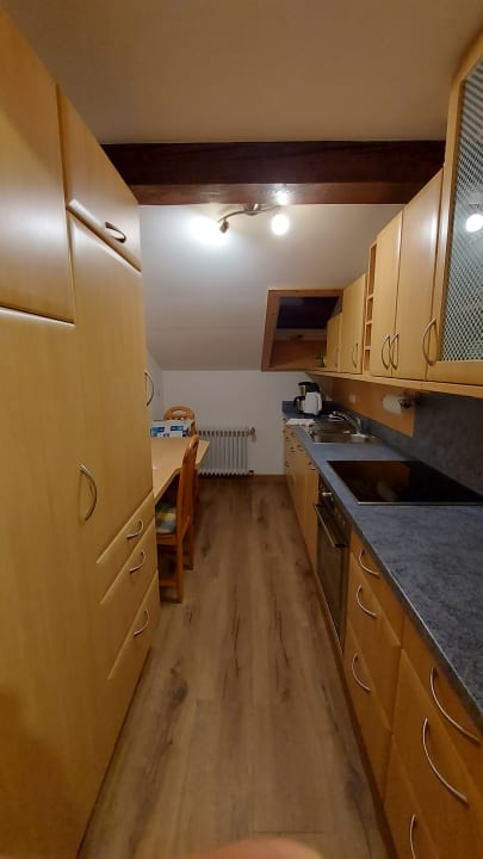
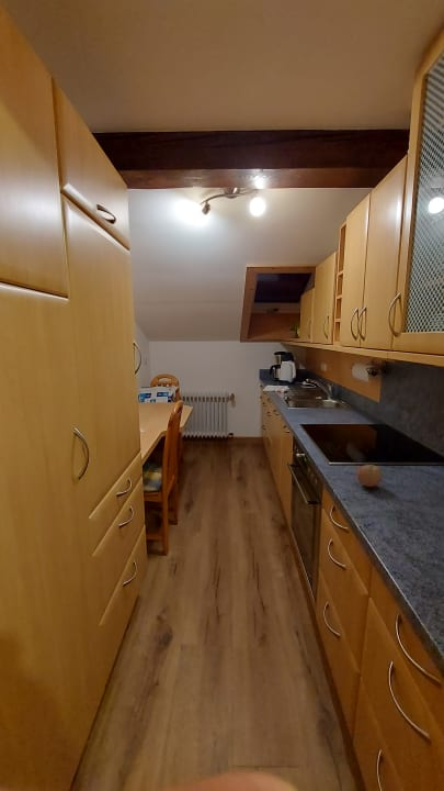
+ fruit (369, 476)
